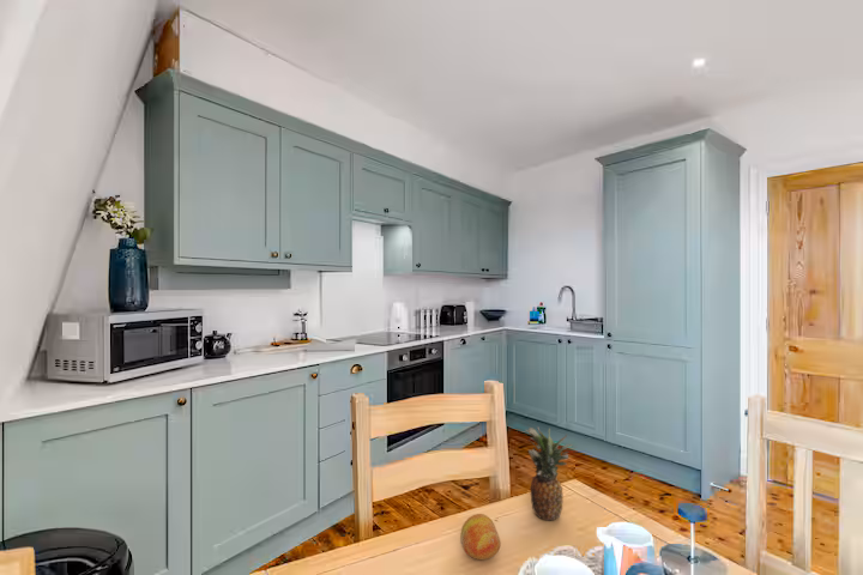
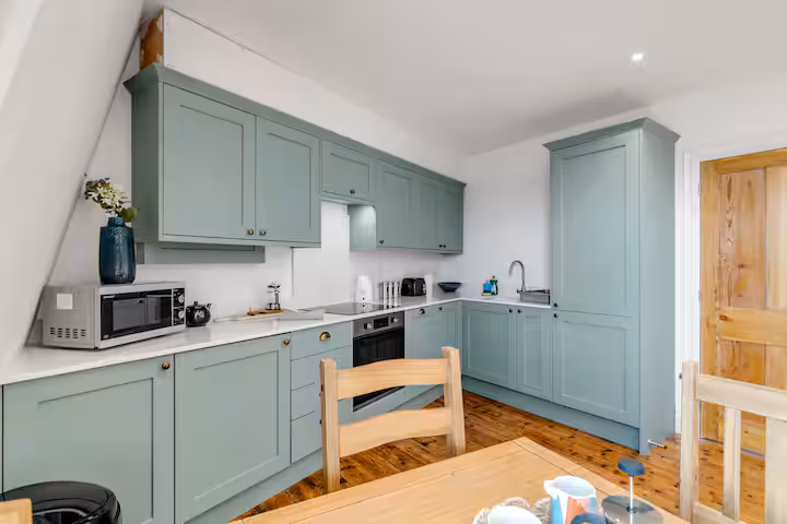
- fruit (479, 534)
- fruit (548, 471)
